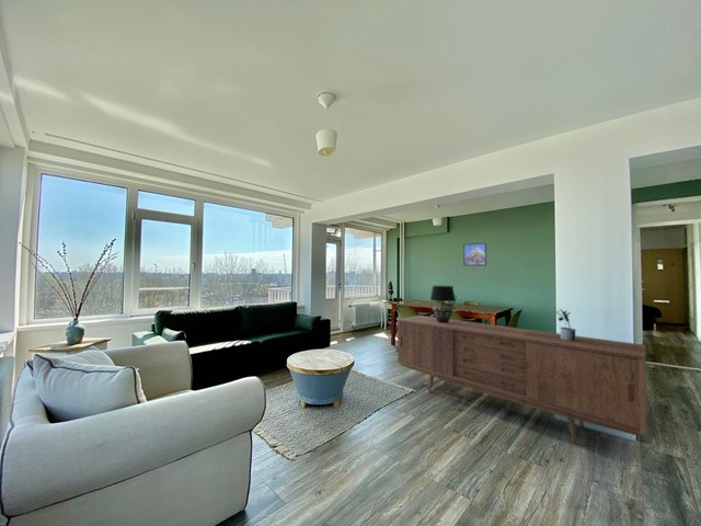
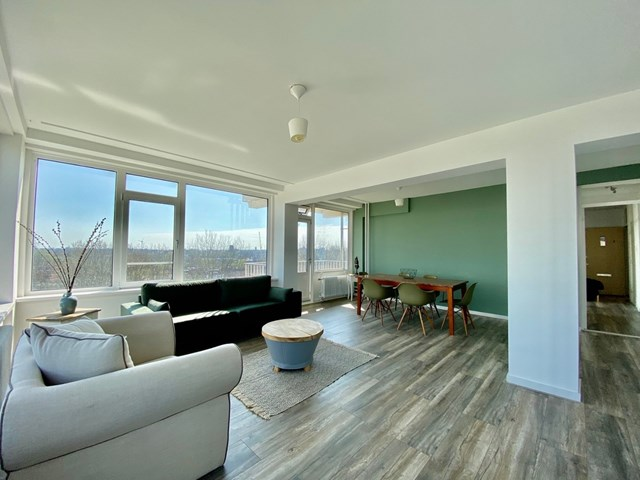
- potted plant (565, 323)
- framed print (474, 254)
- table lamp (443, 304)
- sideboard (495, 368)
